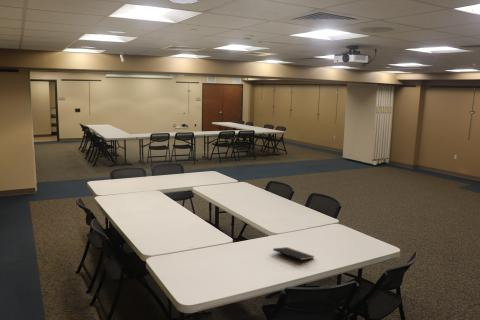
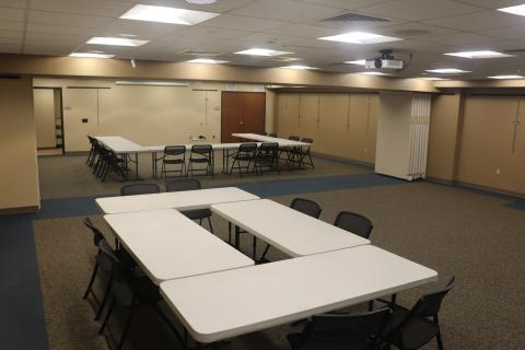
- notepad (293, 253)
